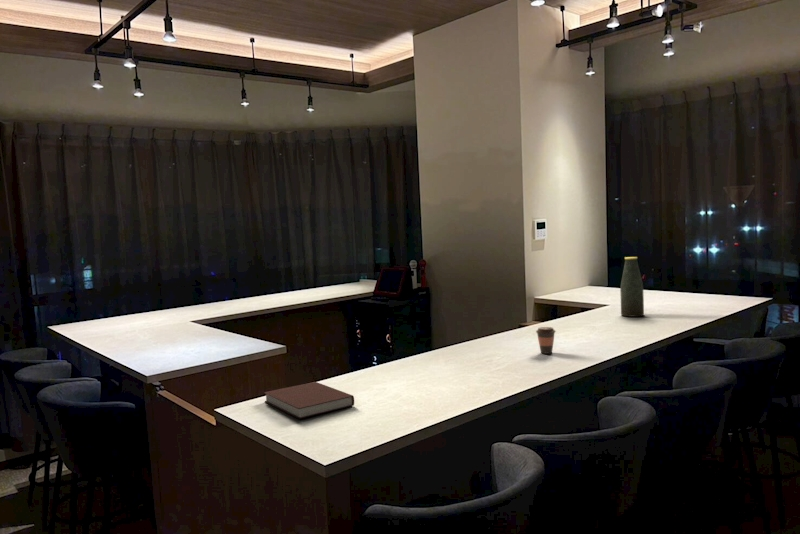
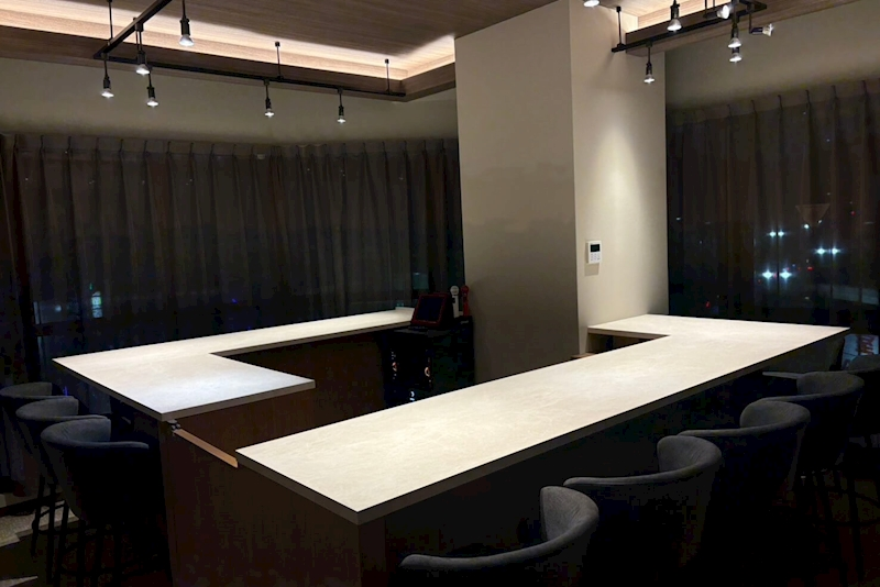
- notebook (308, 398)
- bottle (631, 286)
- coffee cup (546, 340)
